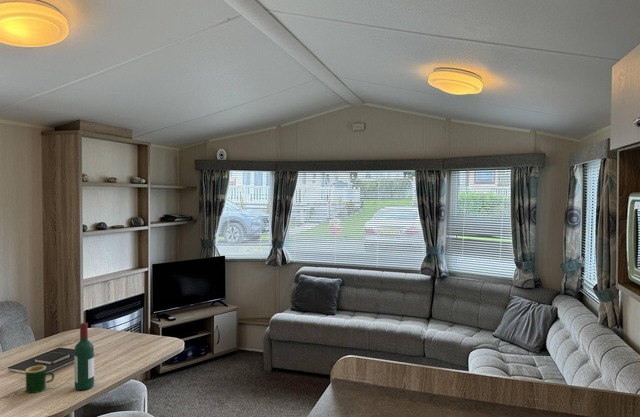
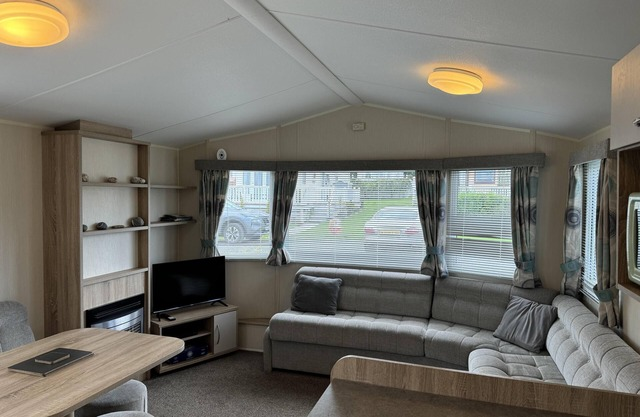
- wine bottle (84, 355)
- mug (40, 379)
